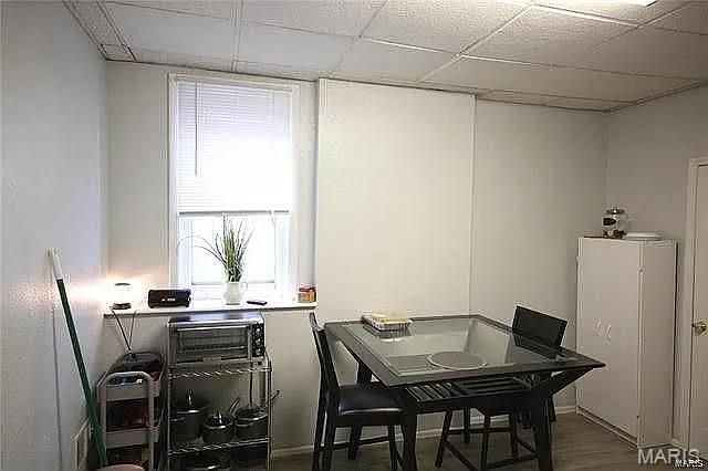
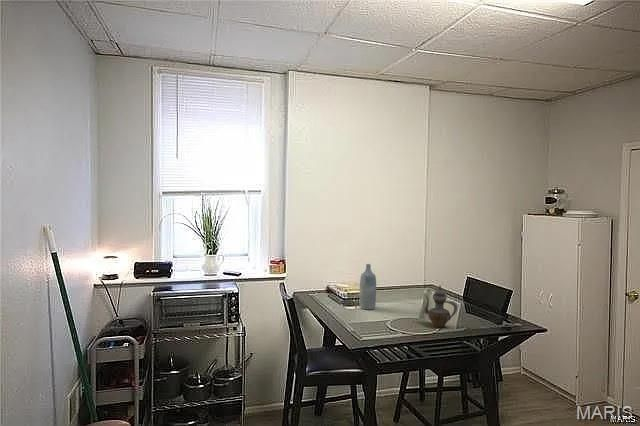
+ teapot (440, 305)
+ bottle (367, 286)
